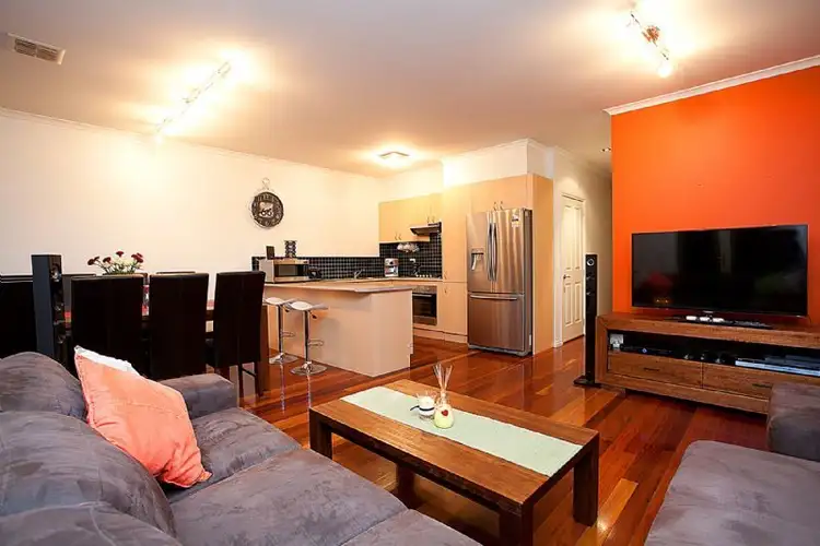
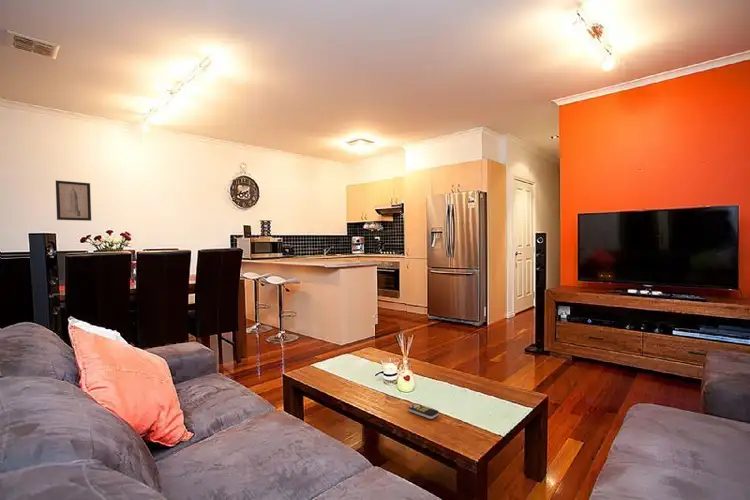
+ remote control (423, 410)
+ wall art (73, 201)
